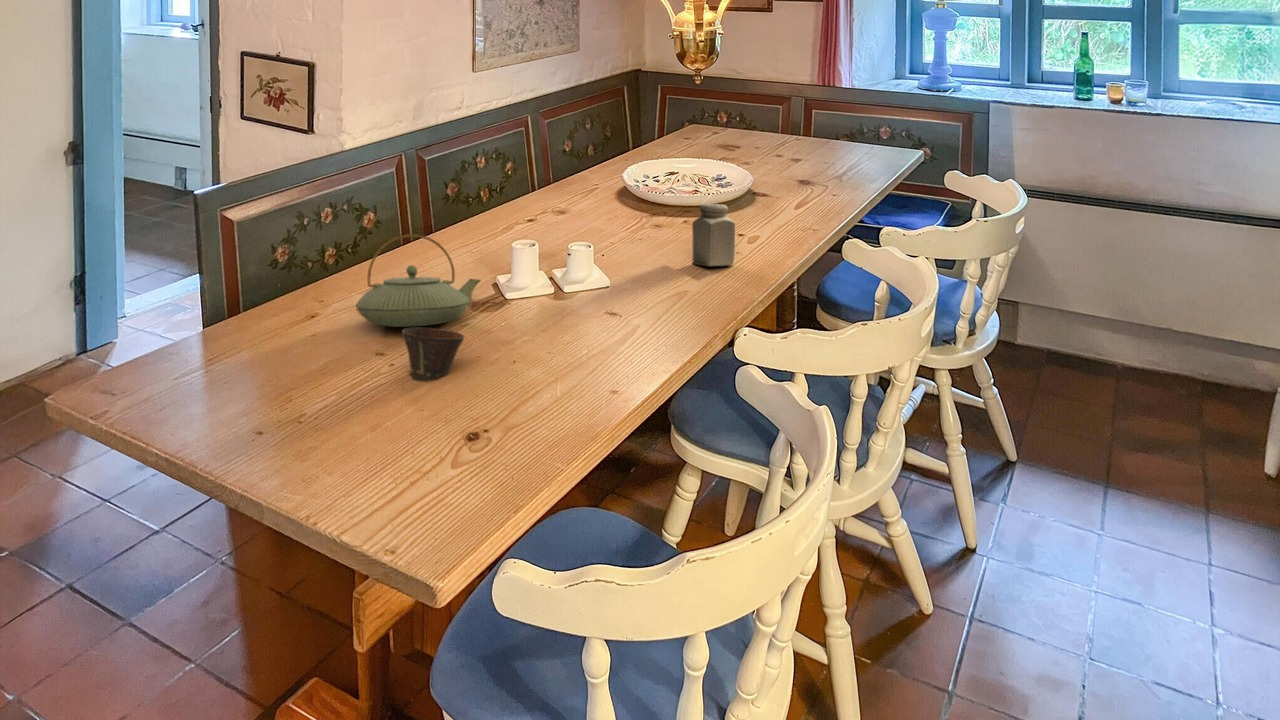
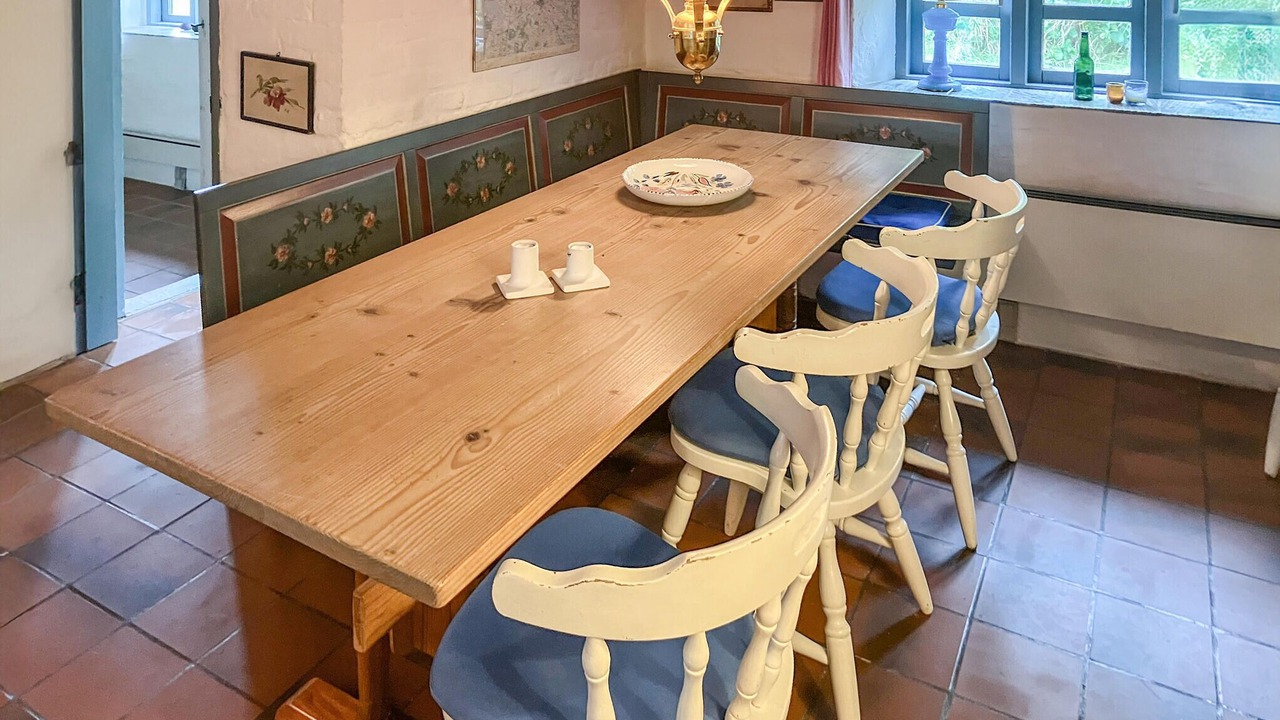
- teapot (419, 278)
- salt shaker (713, 234)
- cup (434, 362)
